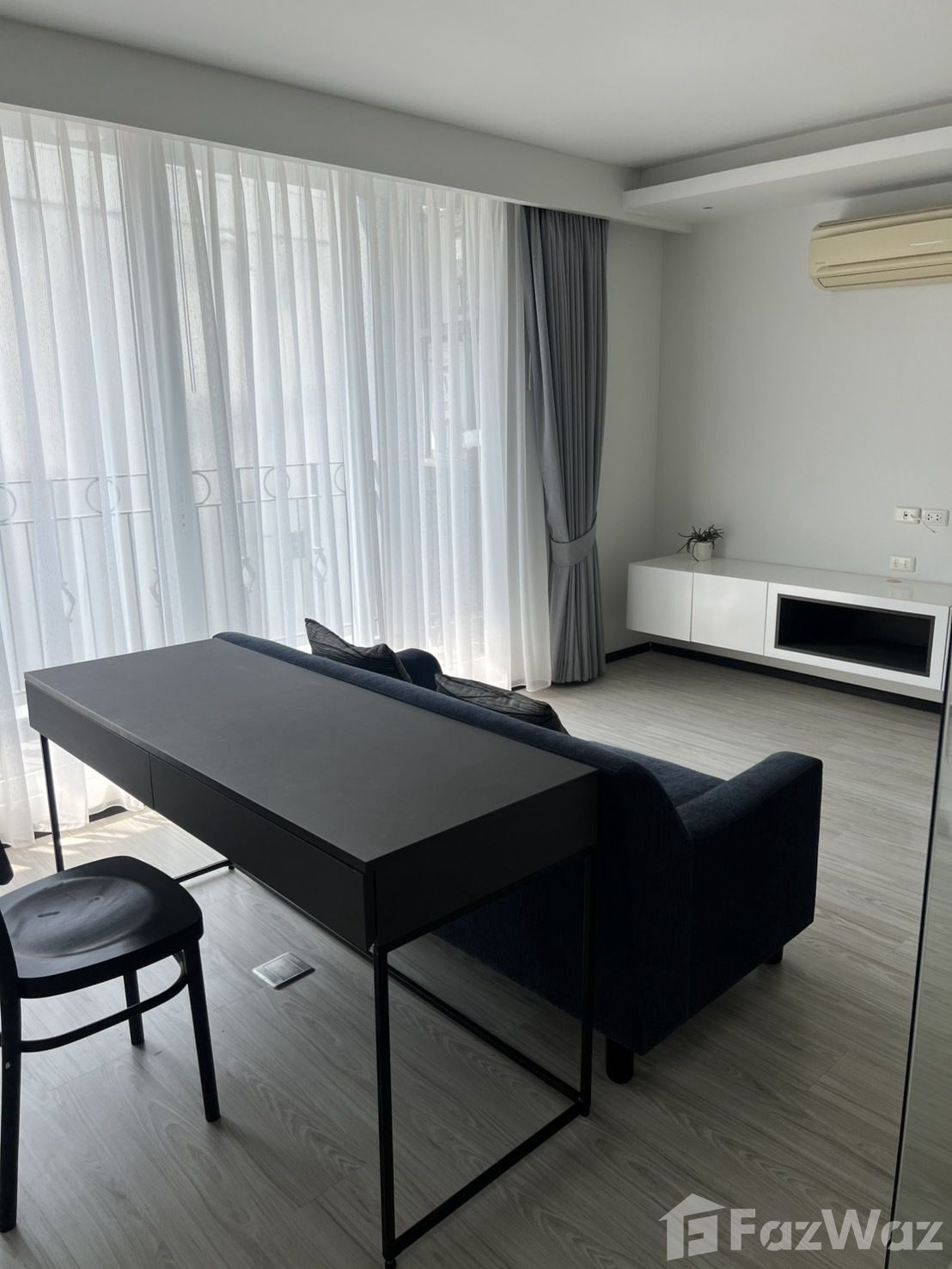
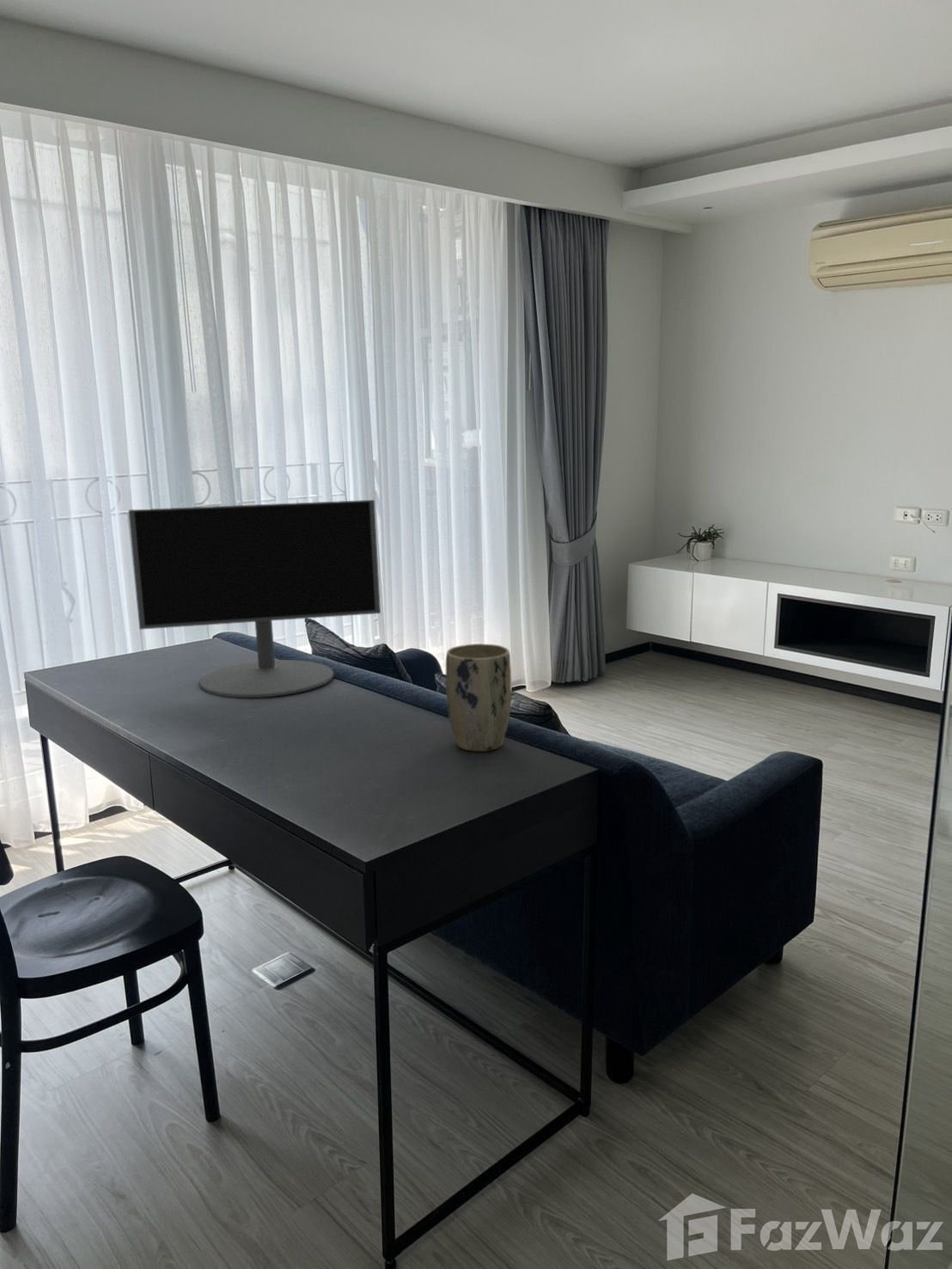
+ plant pot (479, 698)
+ computer monitor (261, 593)
